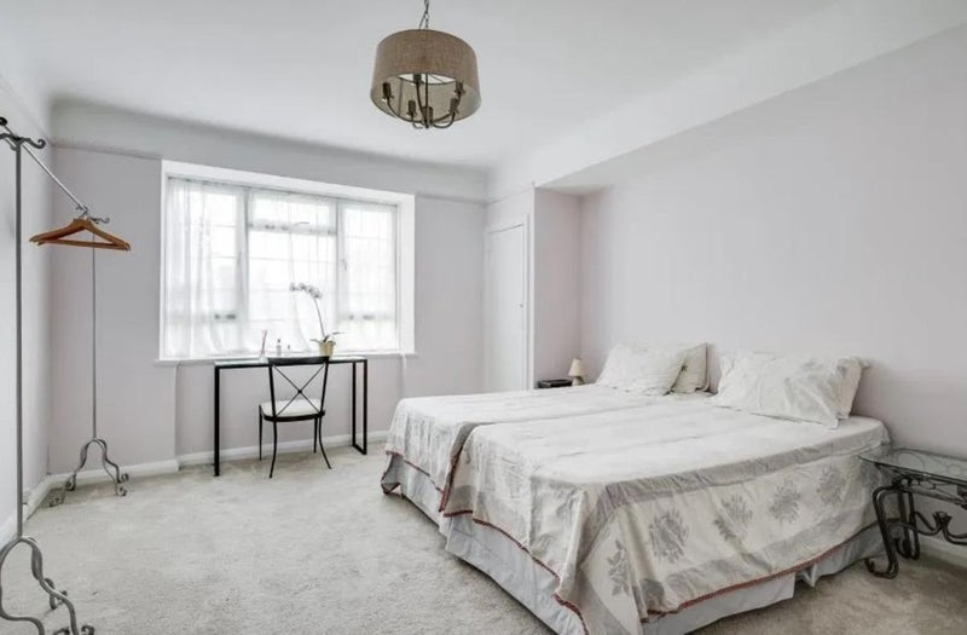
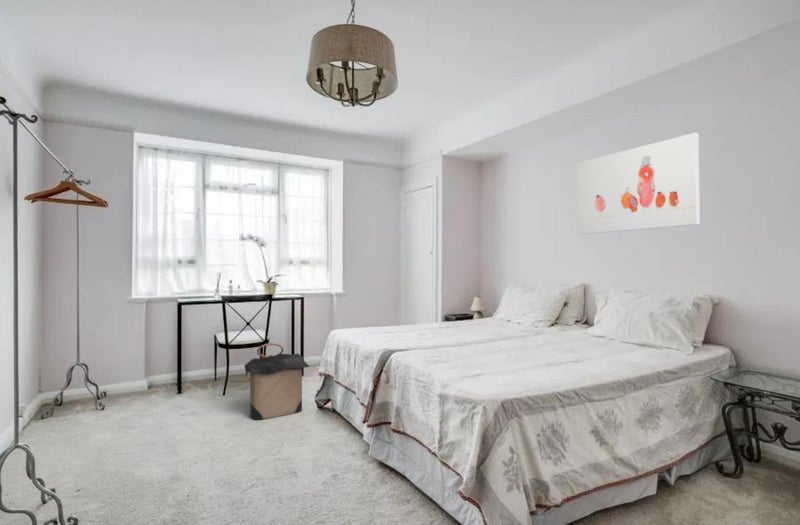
+ wall art (630, 189)
+ laundry hamper (277, 376)
